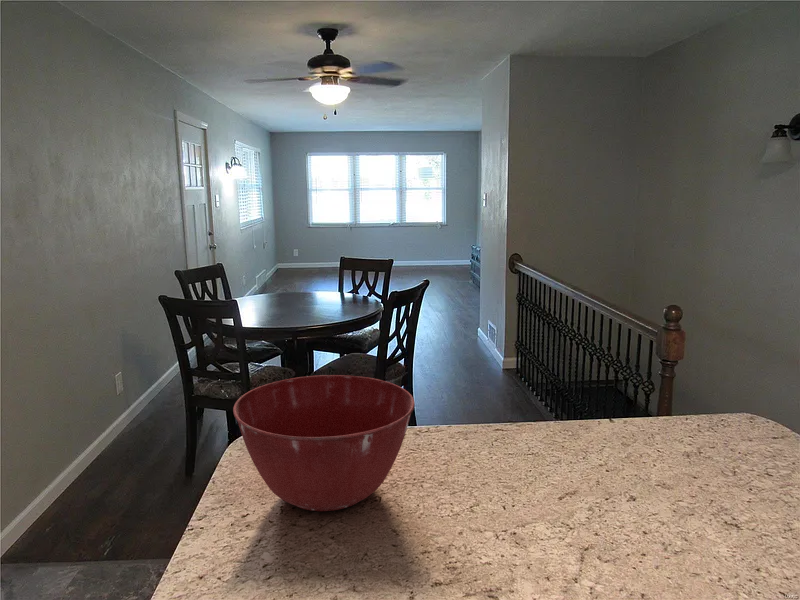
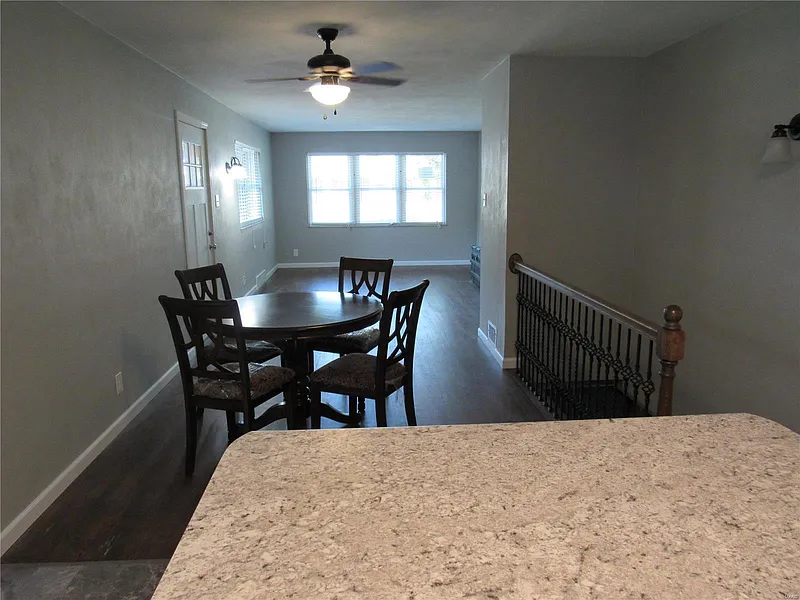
- mixing bowl (327, 445)
